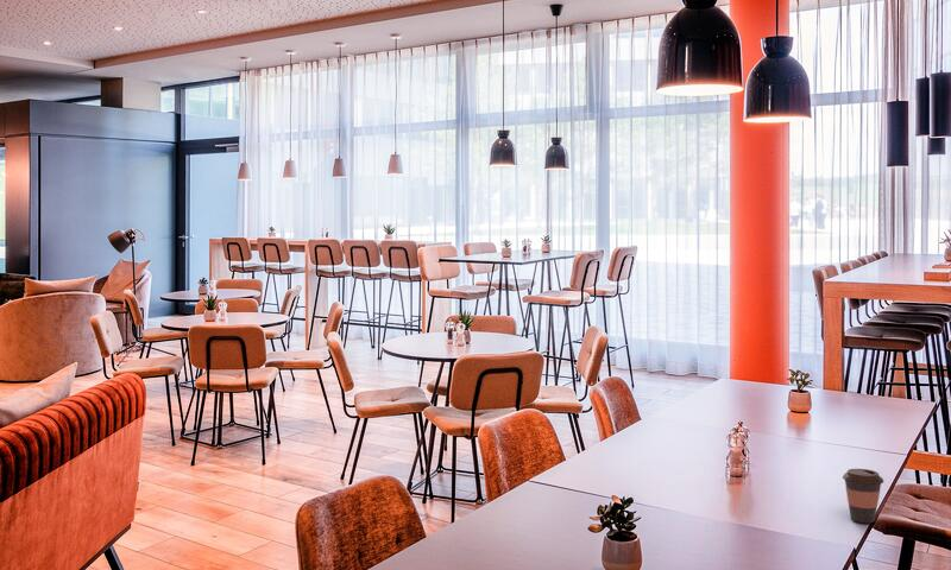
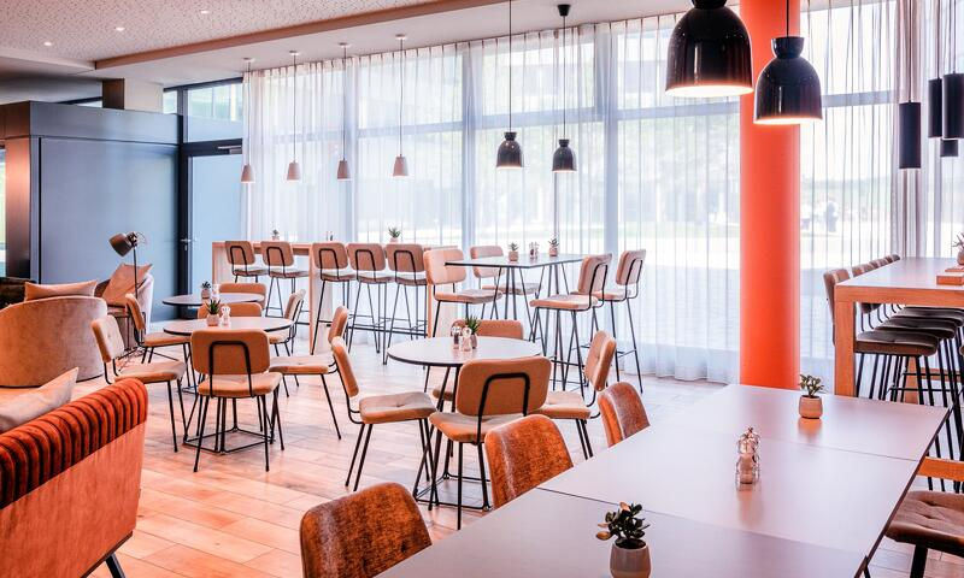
- coffee cup (862, 495)
